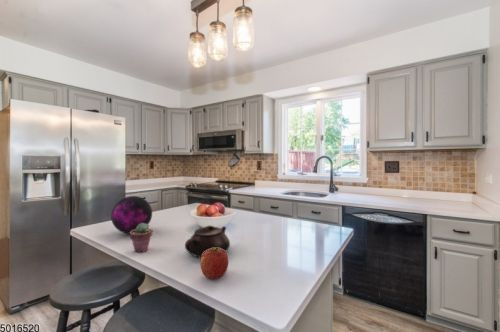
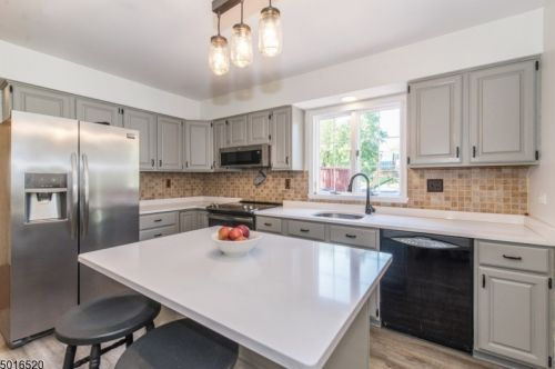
- potted succulent (141, 236)
- decorative orb (132, 214)
- apple (214, 261)
- teapot (207, 238)
